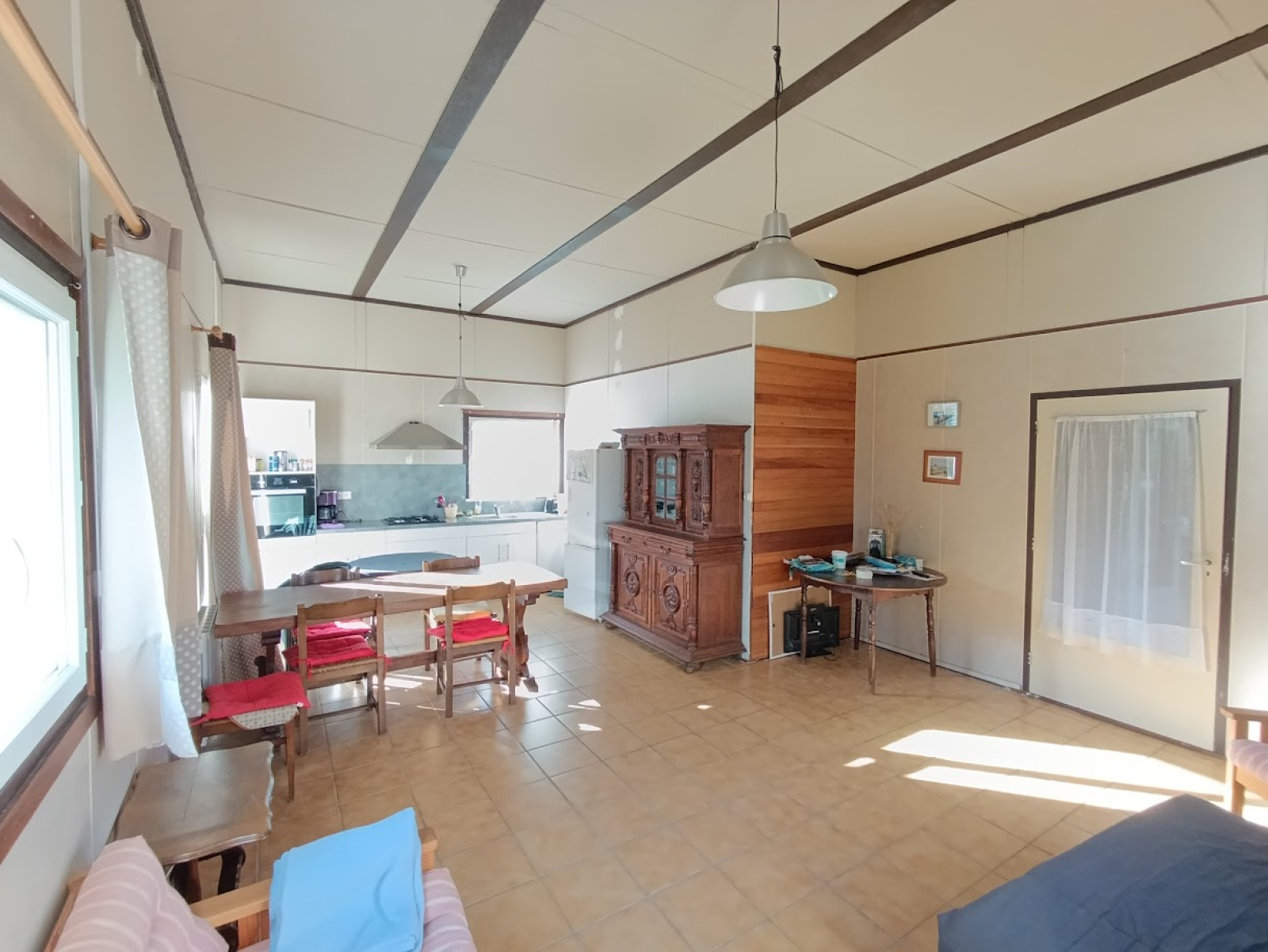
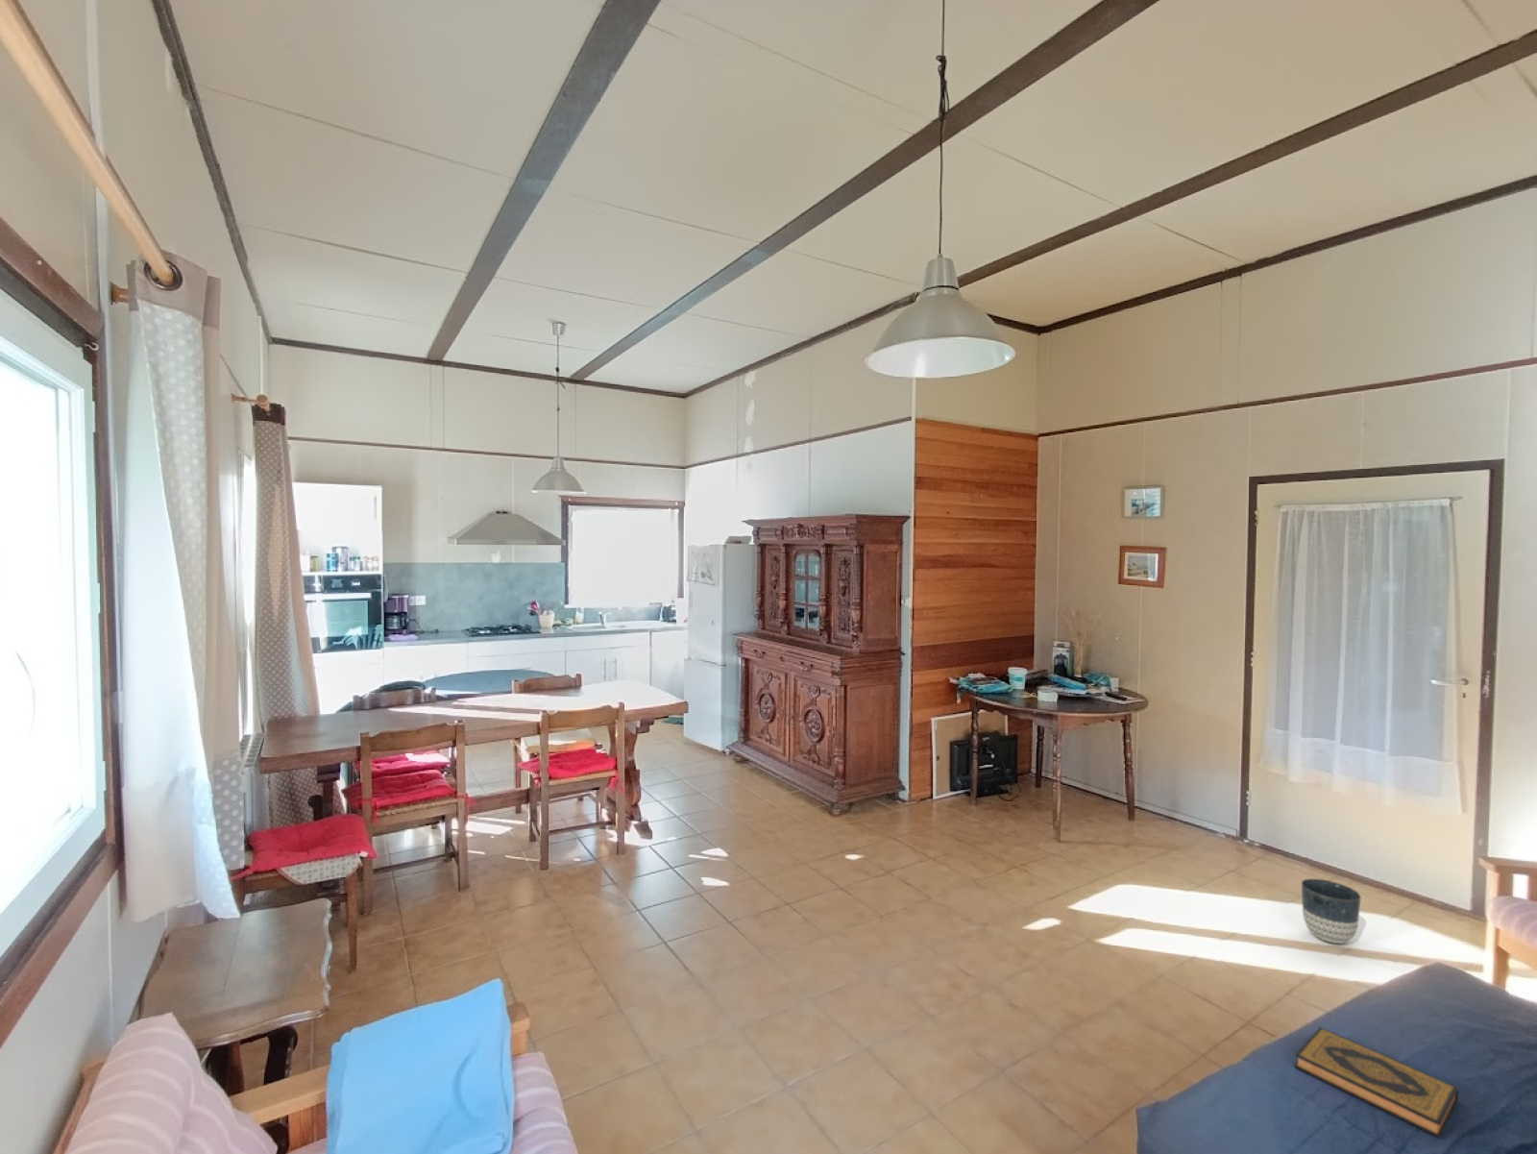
+ planter (1330, 914)
+ hardback book (1373, 1076)
